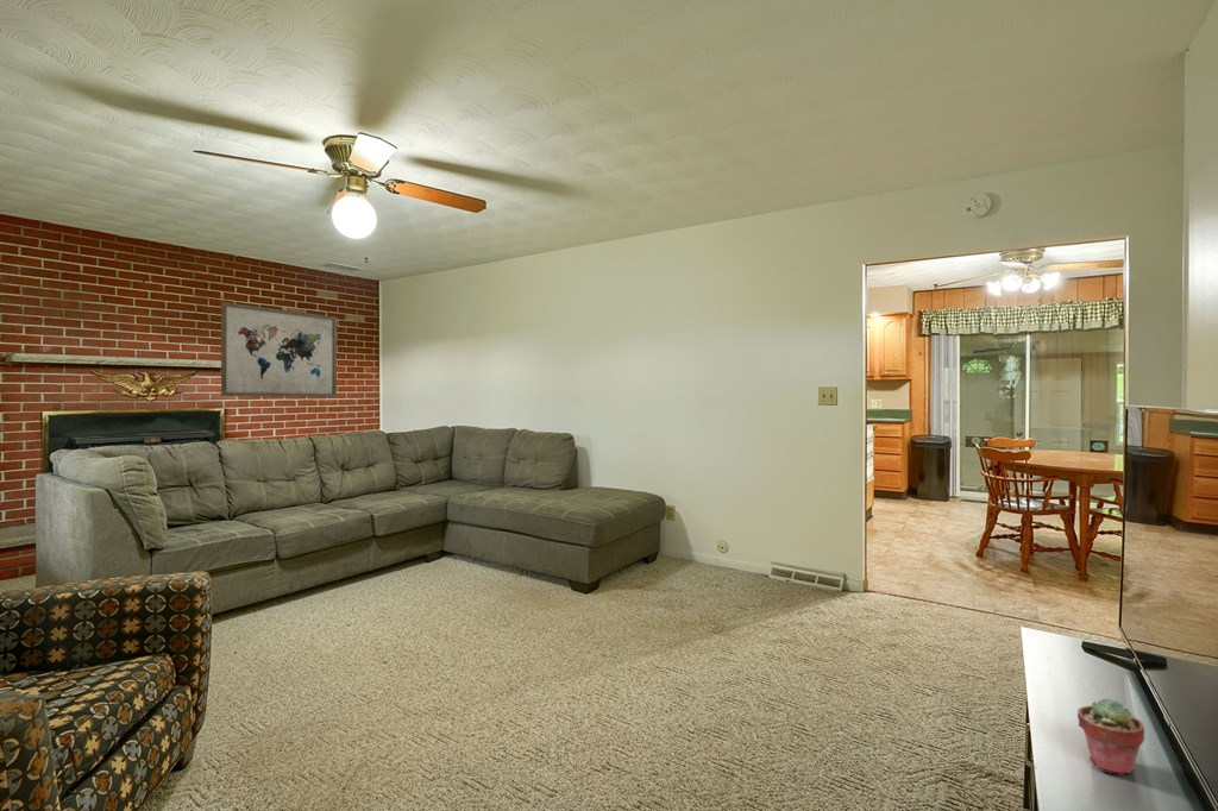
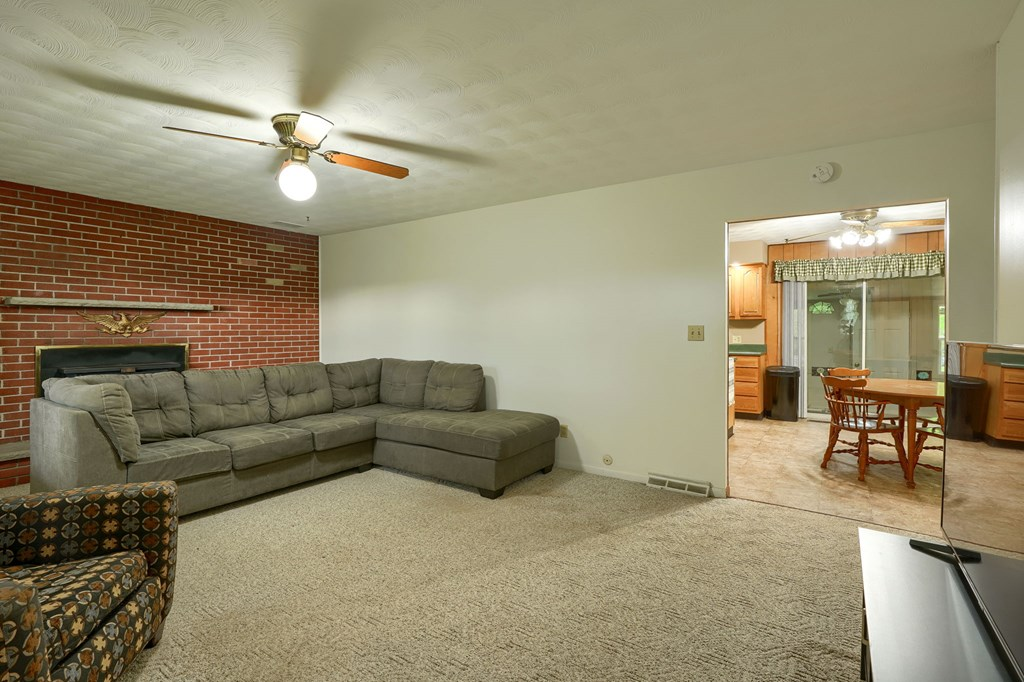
- potted succulent (1110, 731)
- wall art (283, 353)
